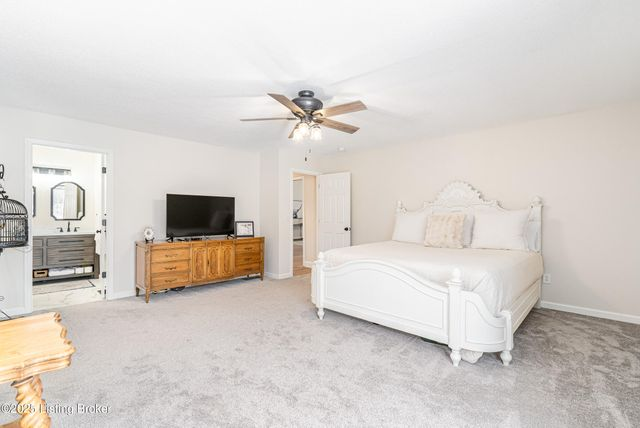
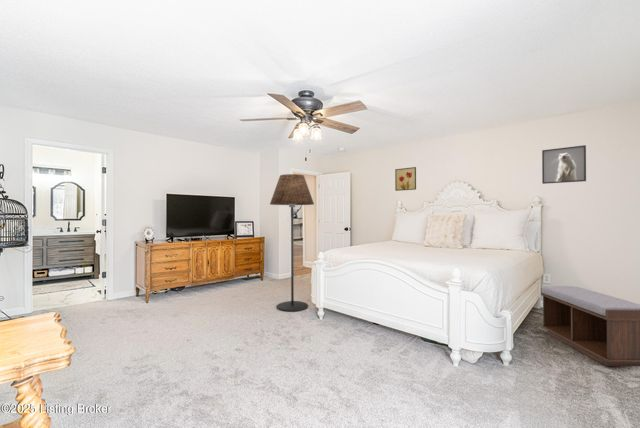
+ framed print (563, 165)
+ wall art (405, 179)
+ floor lamp (292, 241)
+ bench (590, 321)
